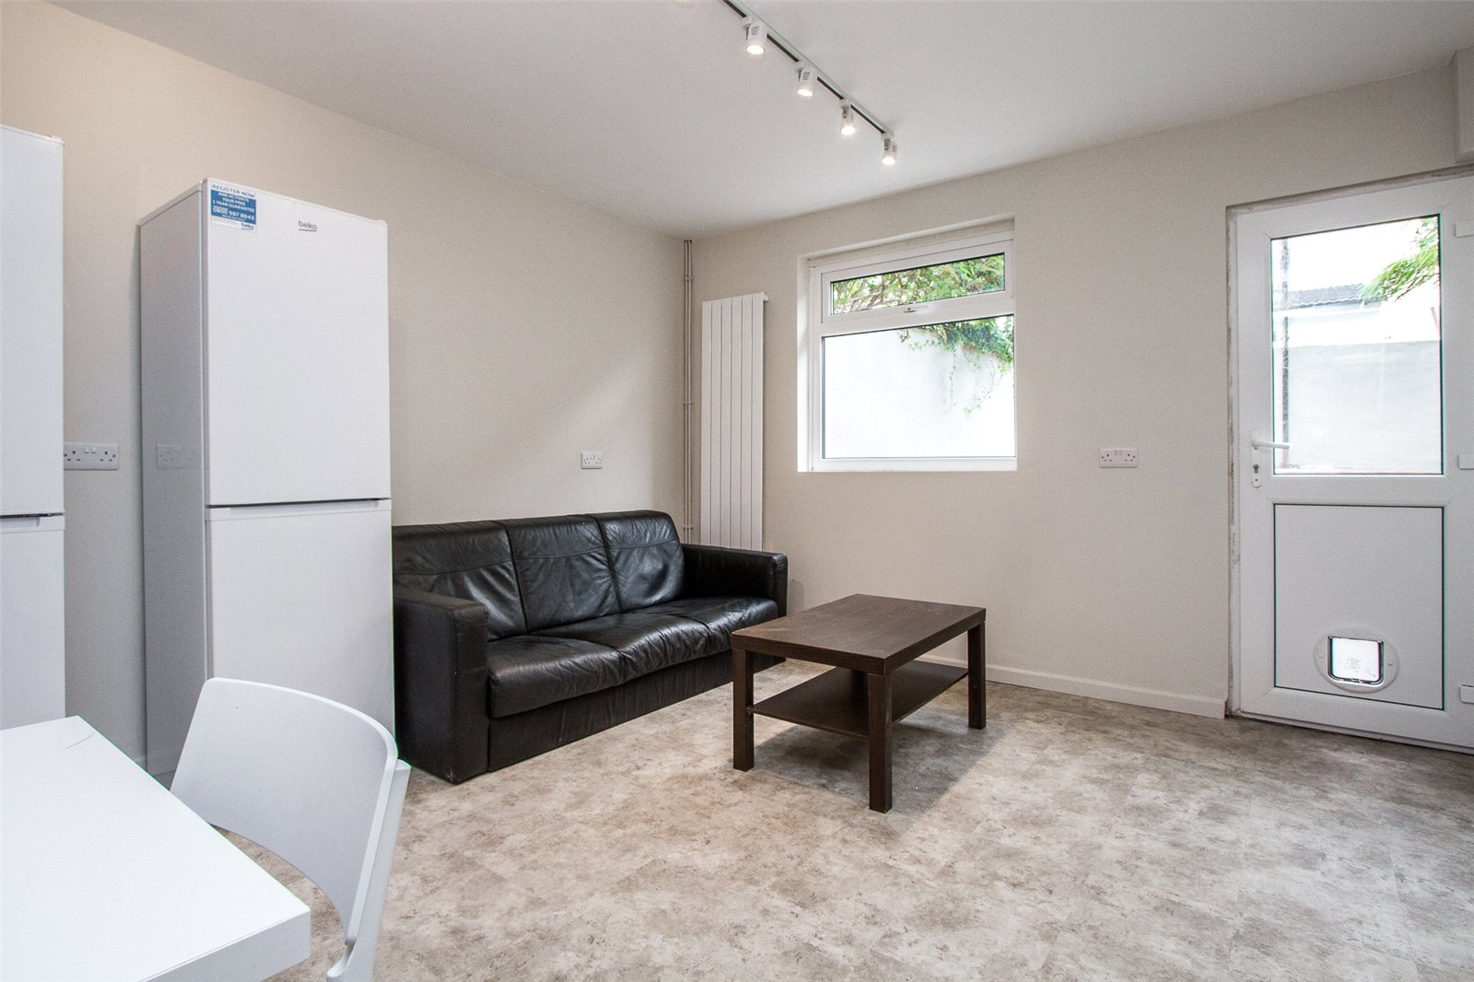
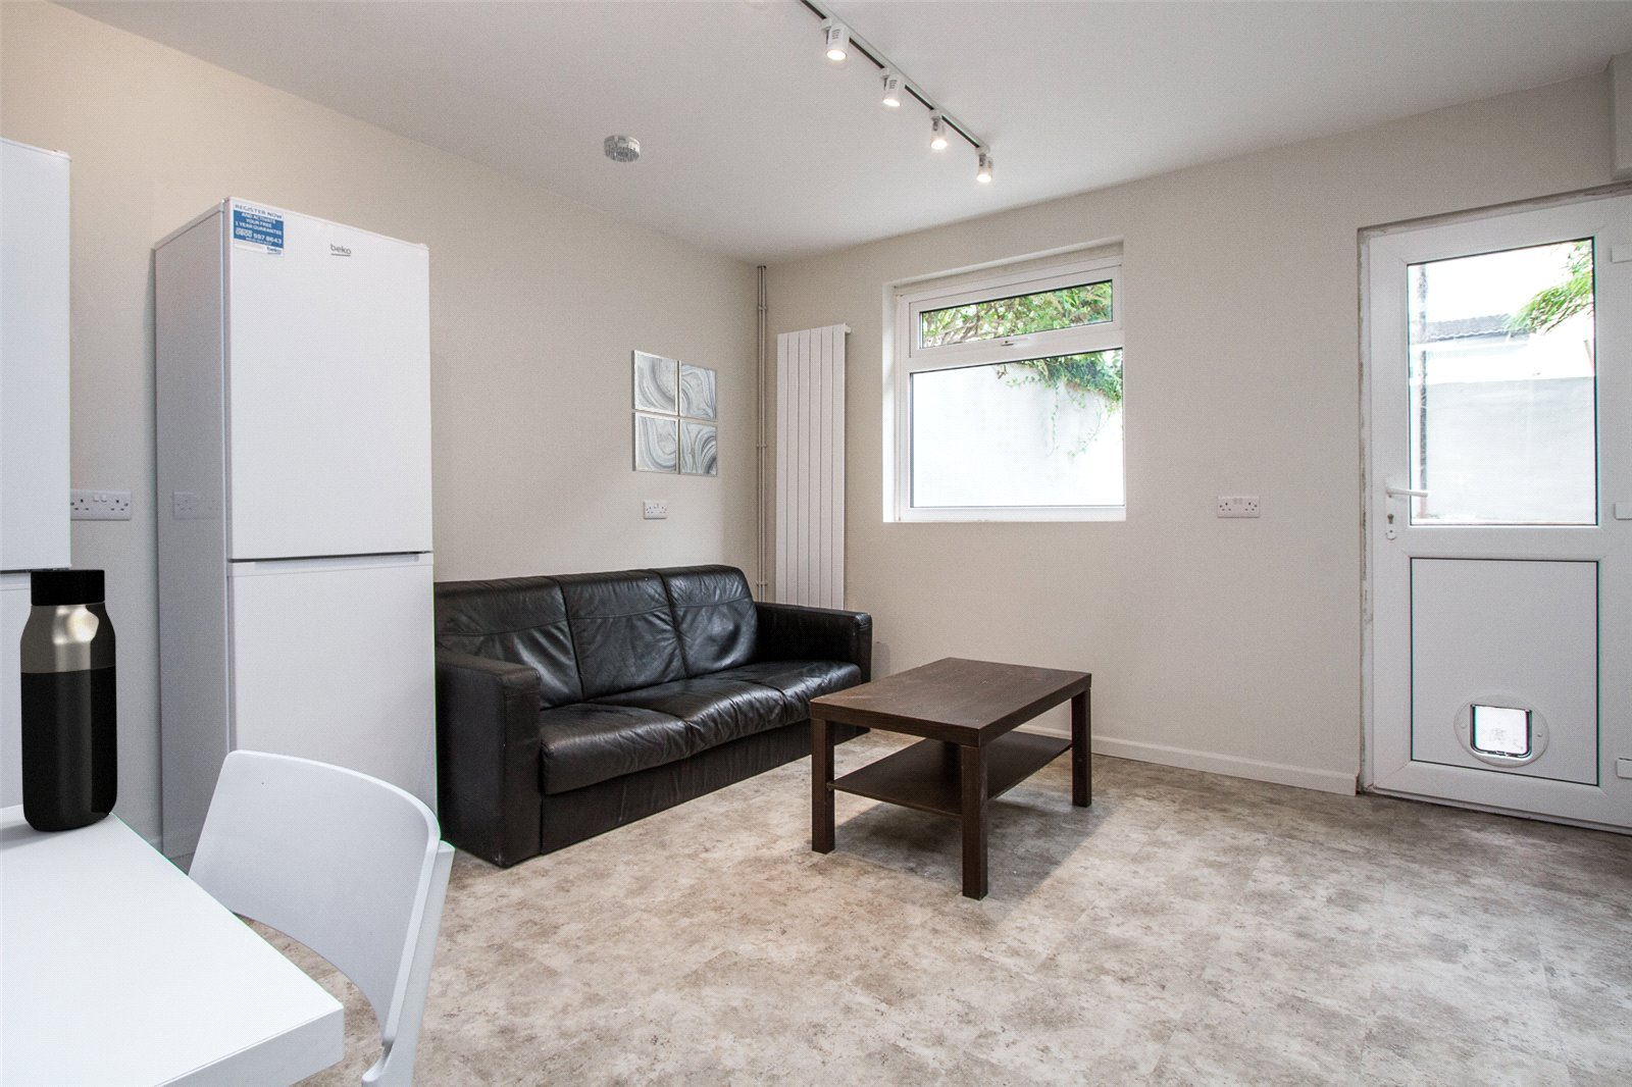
+ water bottle (69, 695)
+ wall art (676, 419)
+ smoke detector (621, 147)
